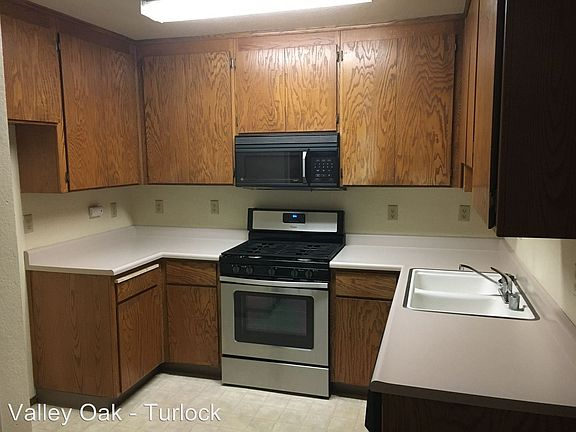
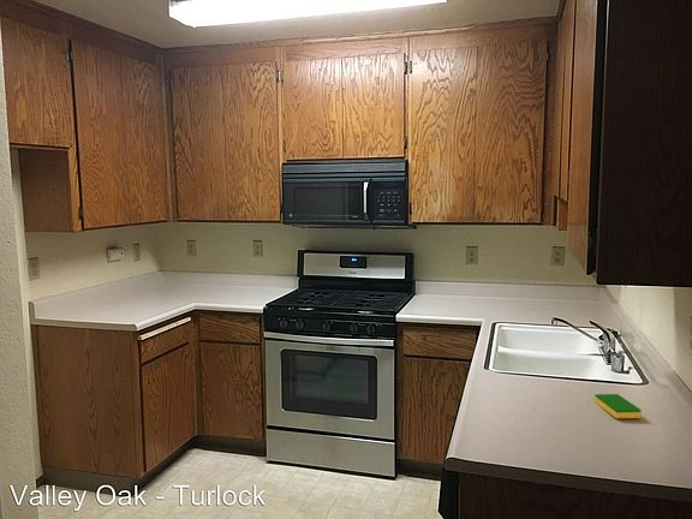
+ dish sponge (616, 405)
